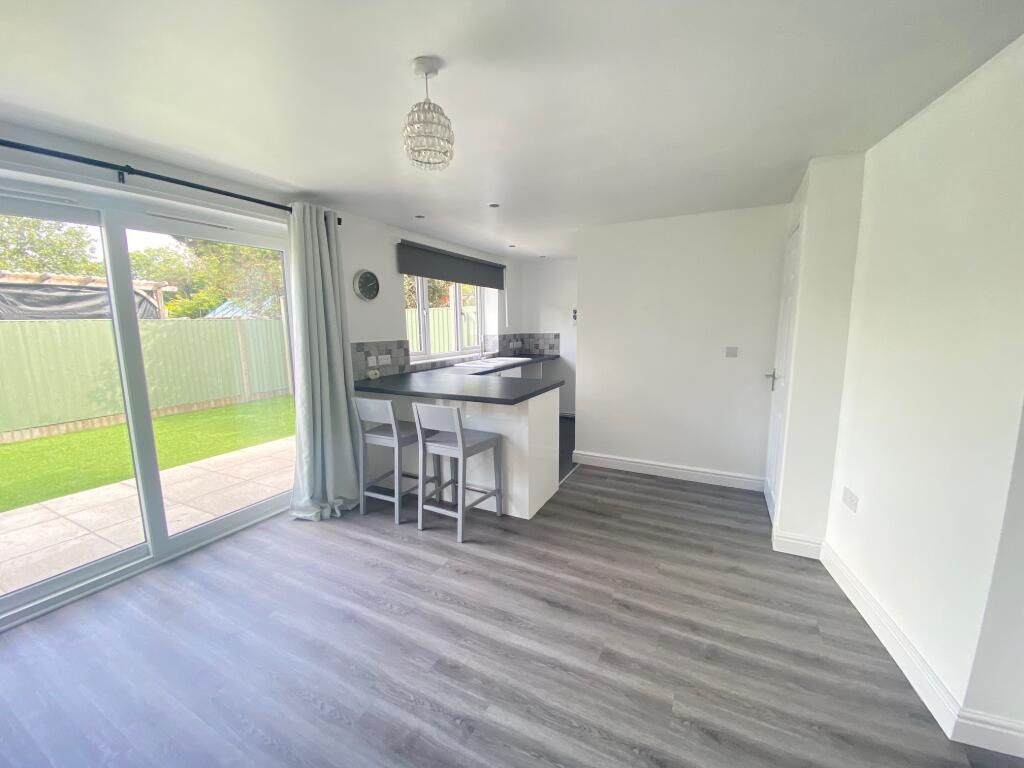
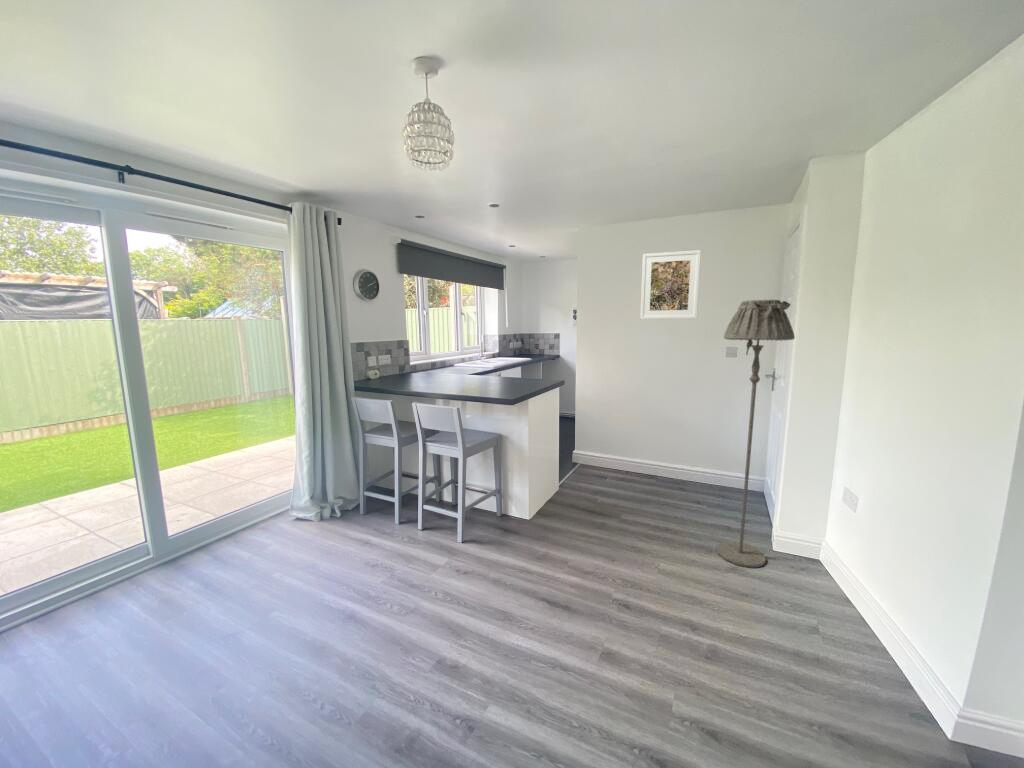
+ floor lamp (749, 433)
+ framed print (669, 286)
